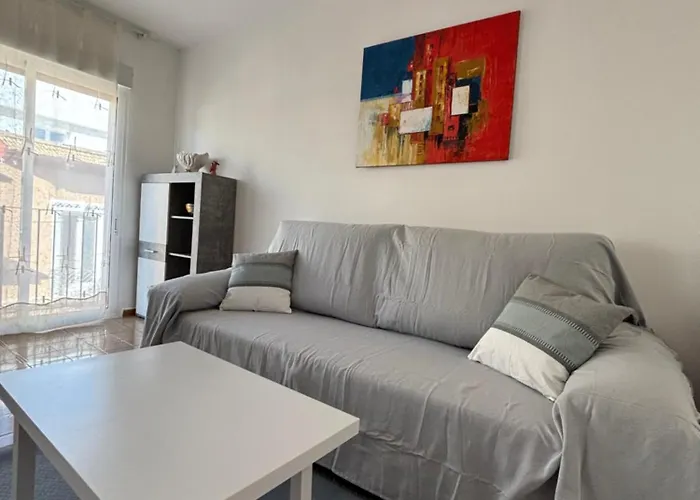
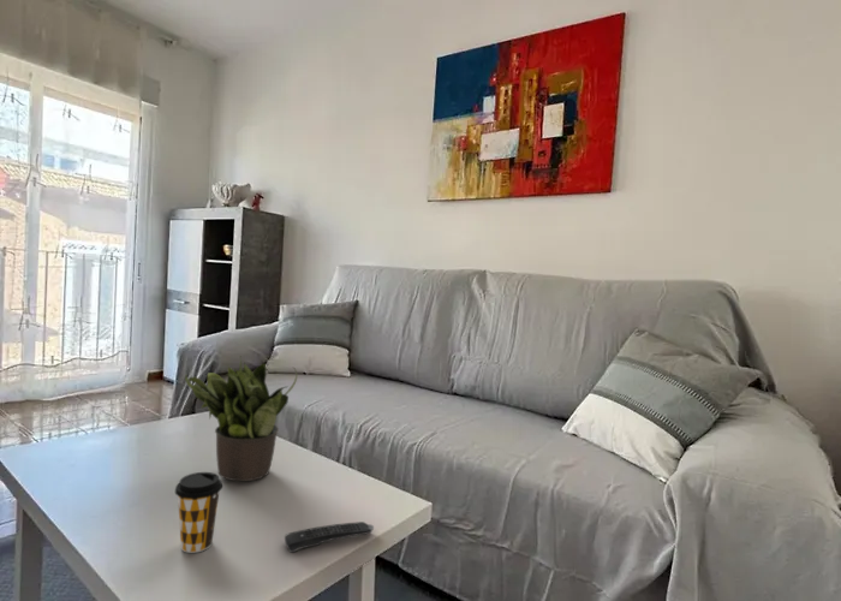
+ coffee cup (197, 512)
+ remote control (330, 534)
+ potted plant (240, 410)
